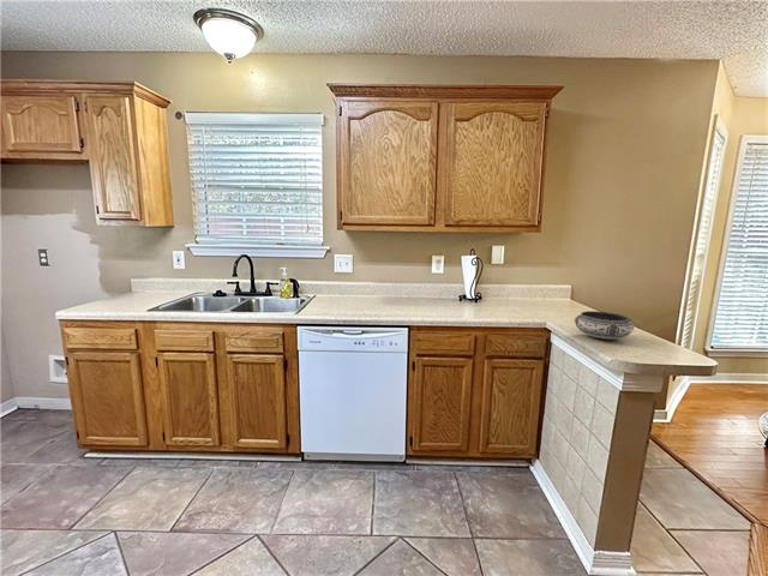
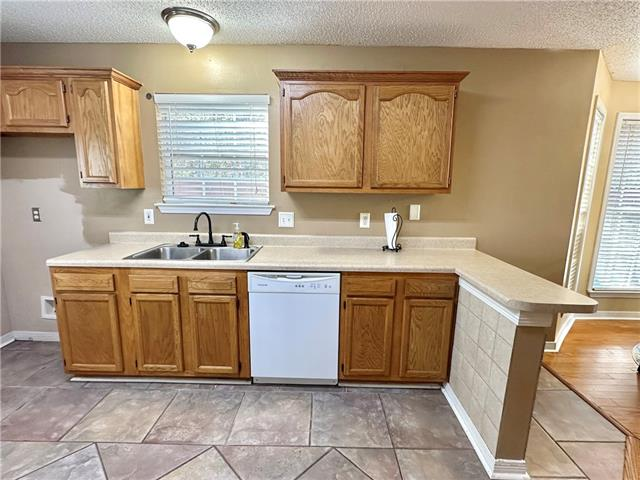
- bowl (602, 326)
